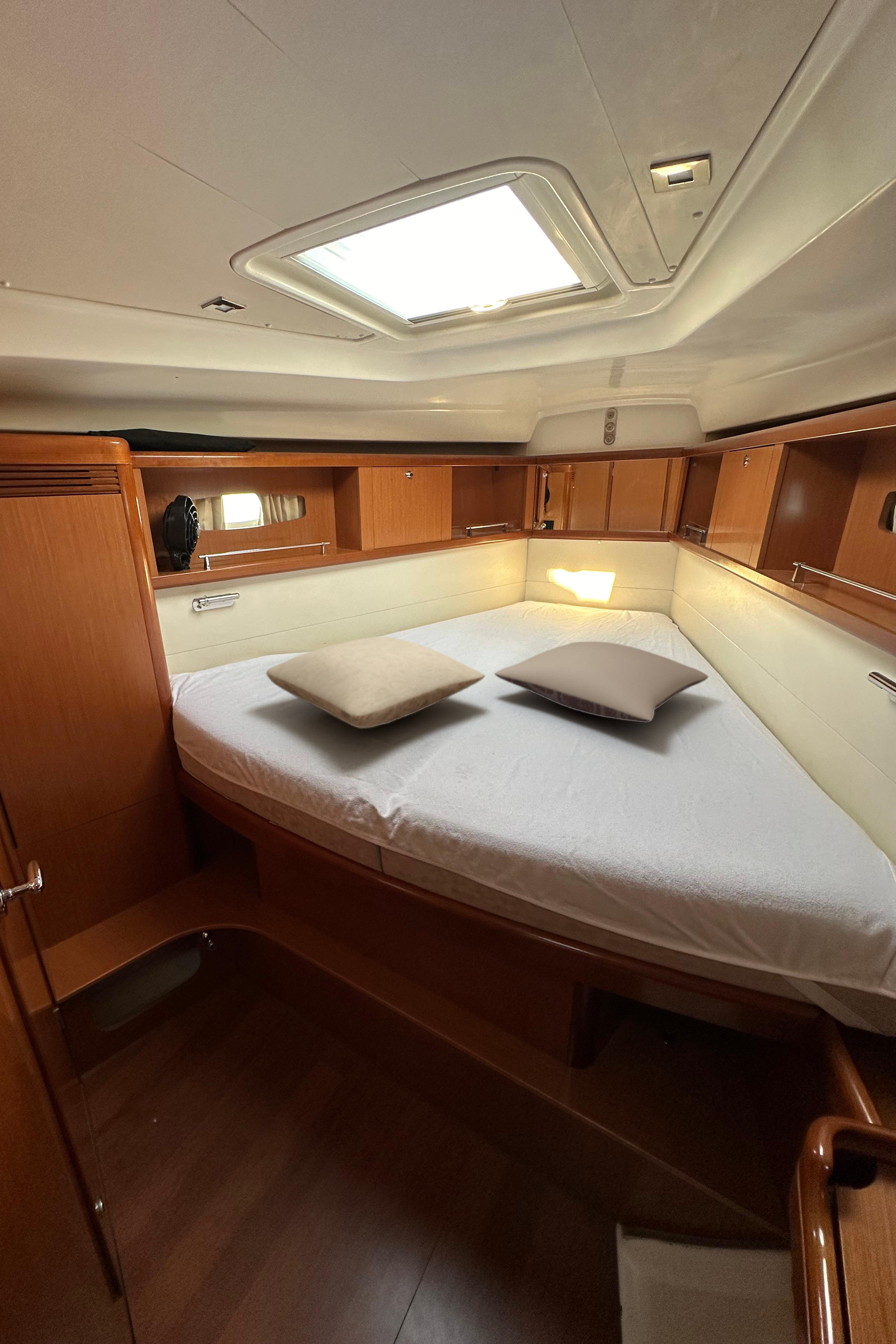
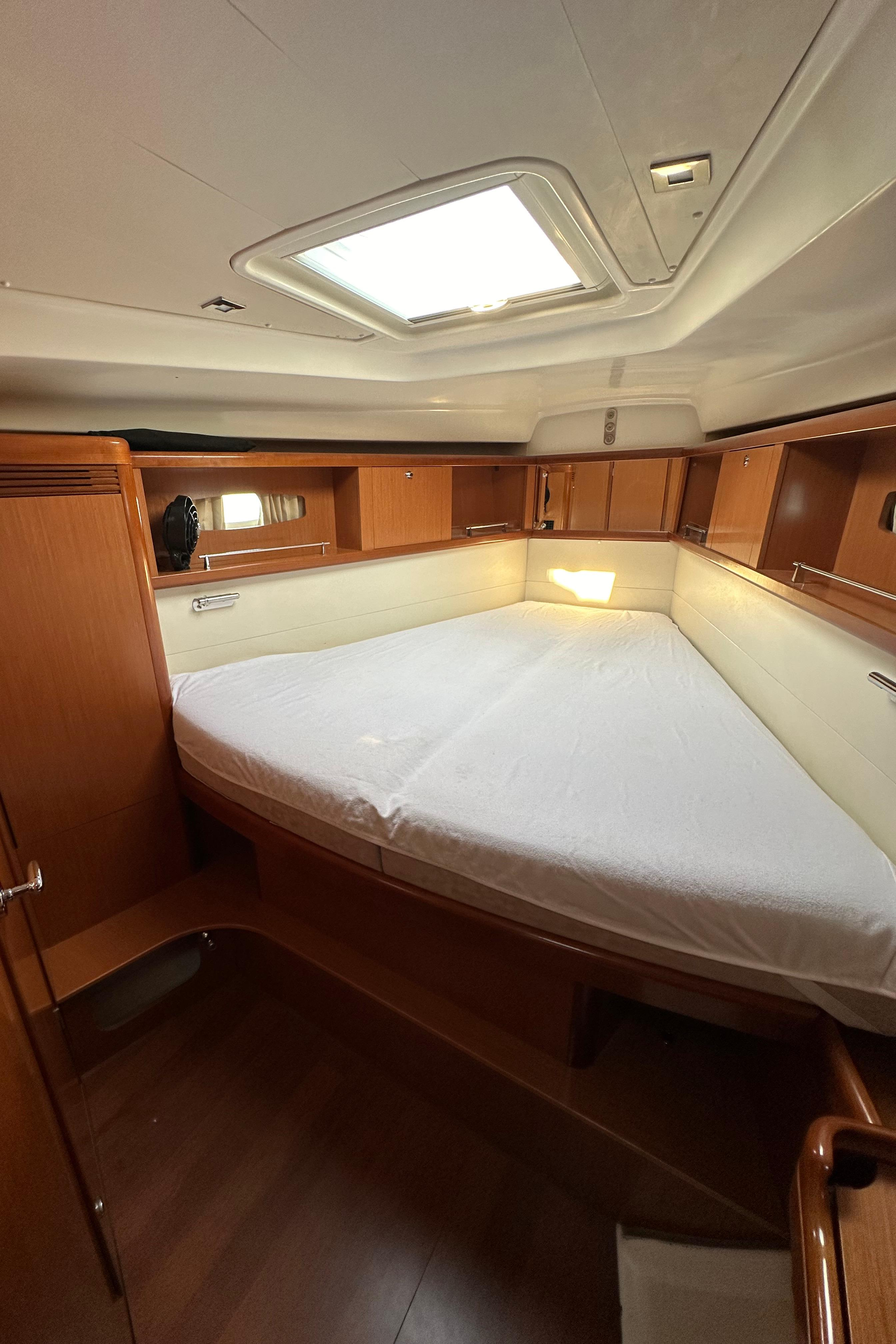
- pillow (373, 680)
- pillow (602, 675)
